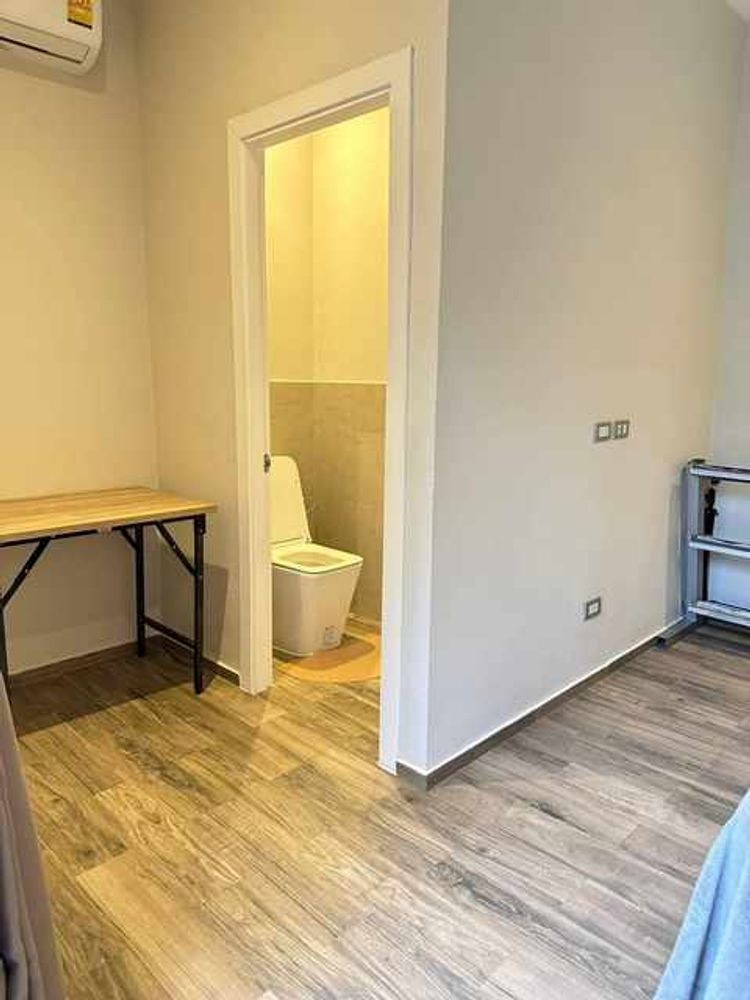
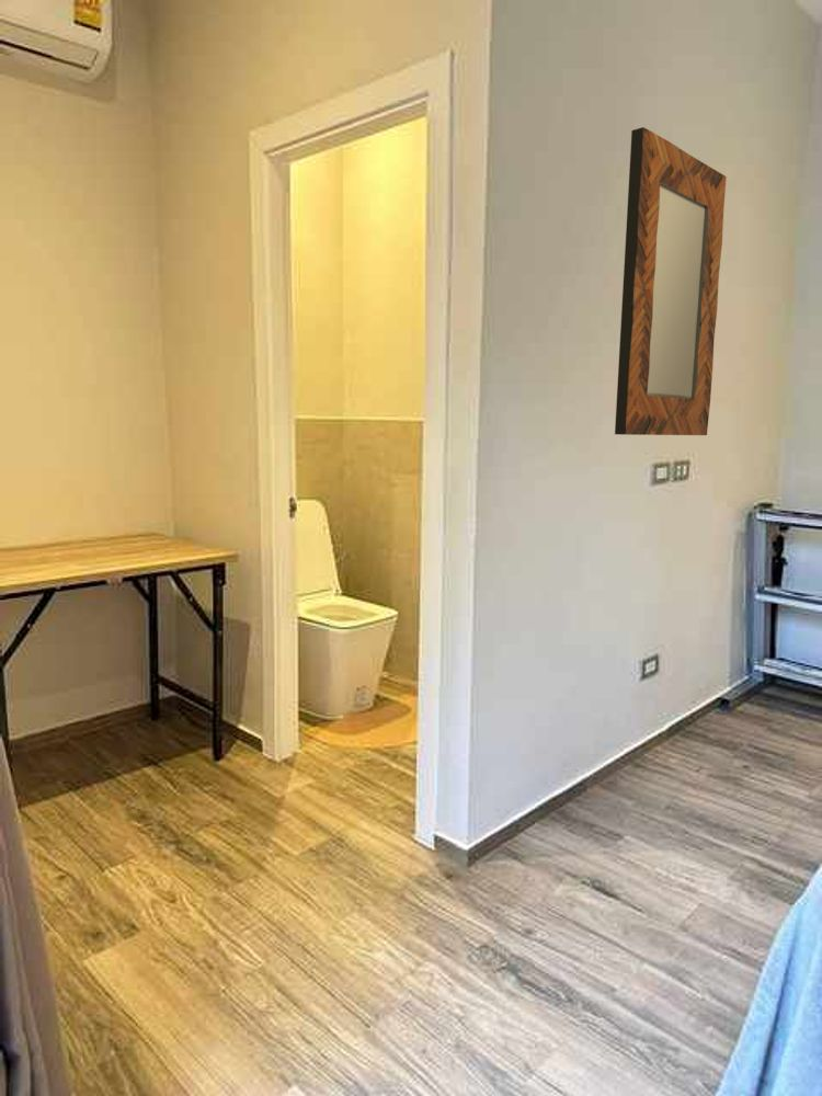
+ home mirror (673, 298)
